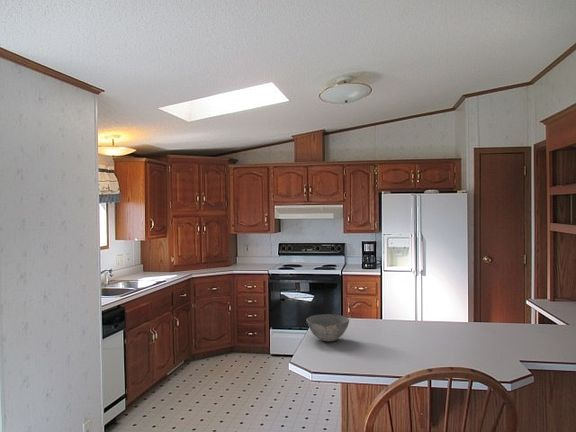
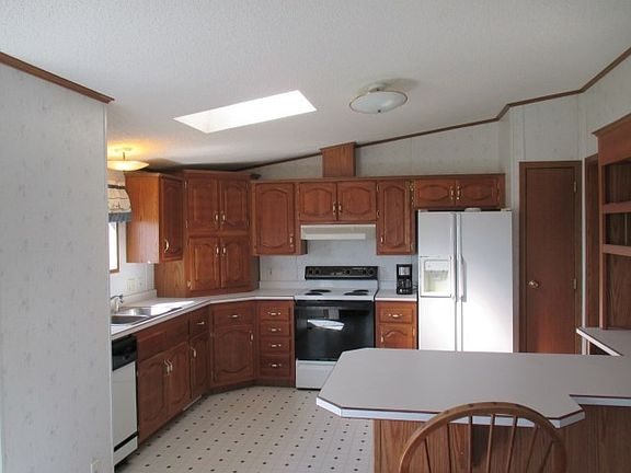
- bowl (327, 329)
